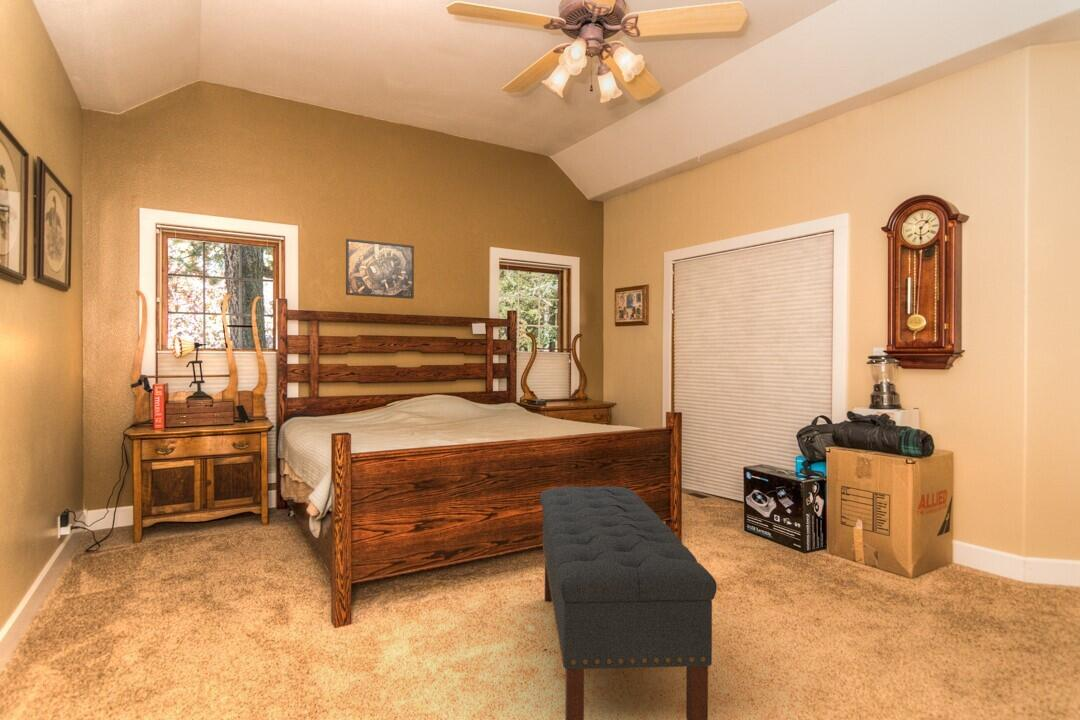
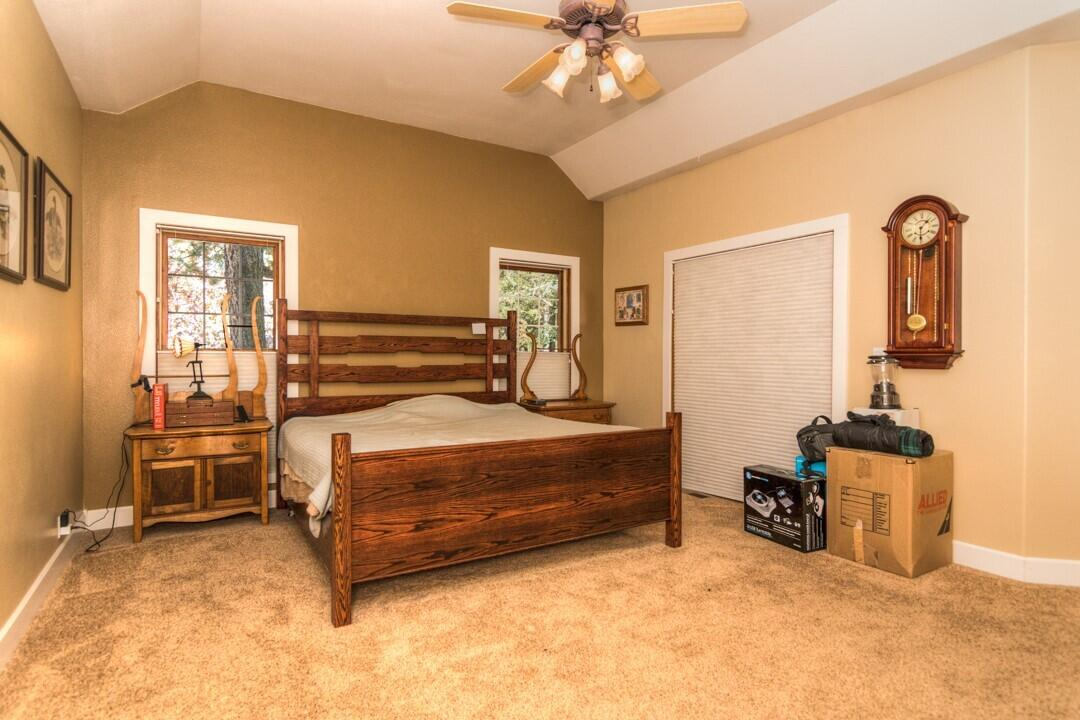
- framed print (380, 269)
- bench (606, 585)
